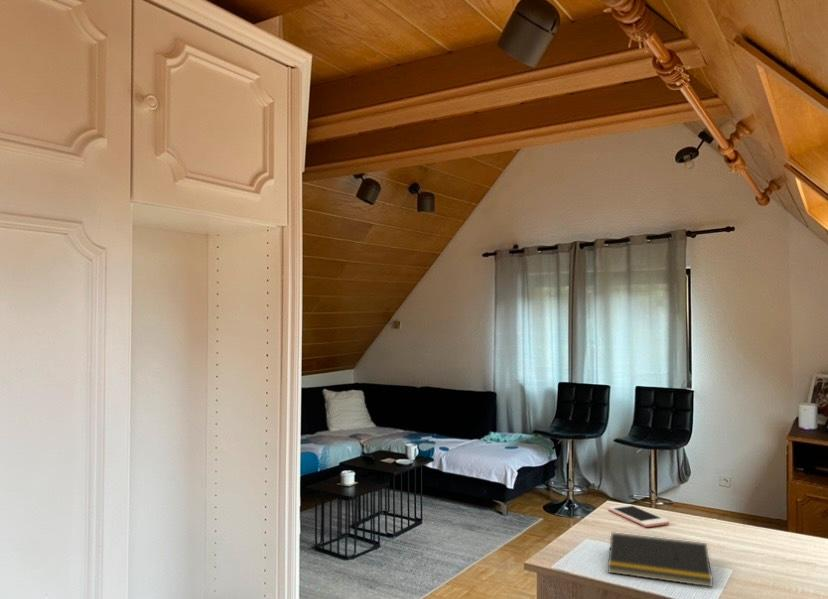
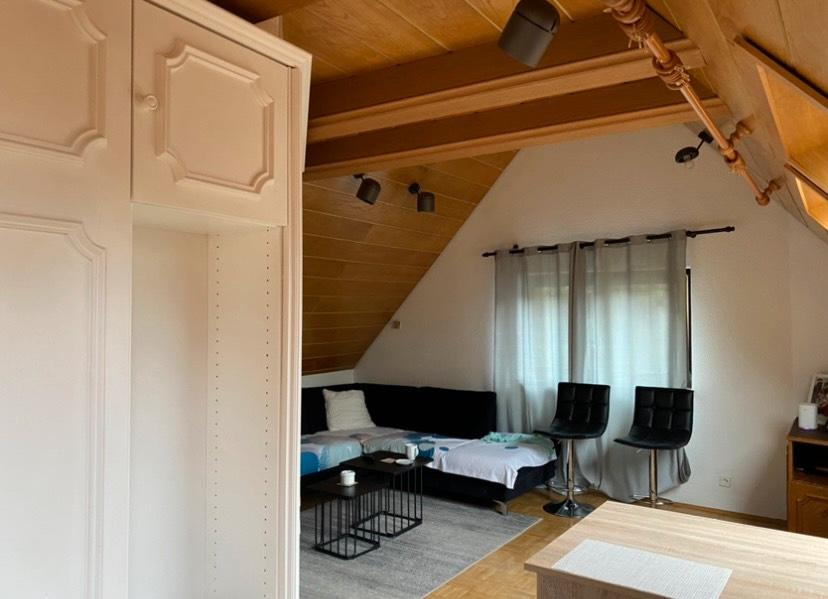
- cell phone (637, 515)
- notepad (658, 557)
